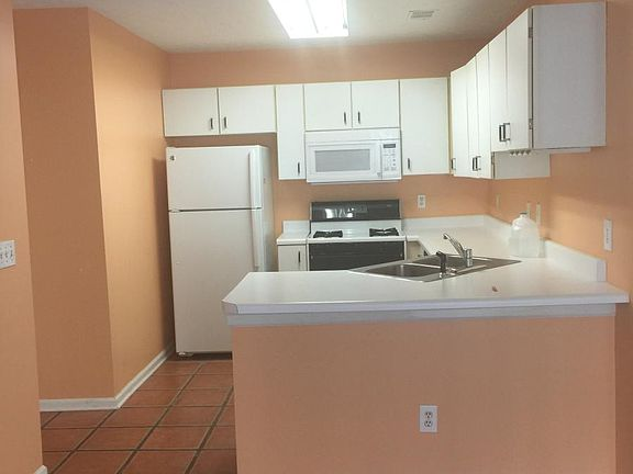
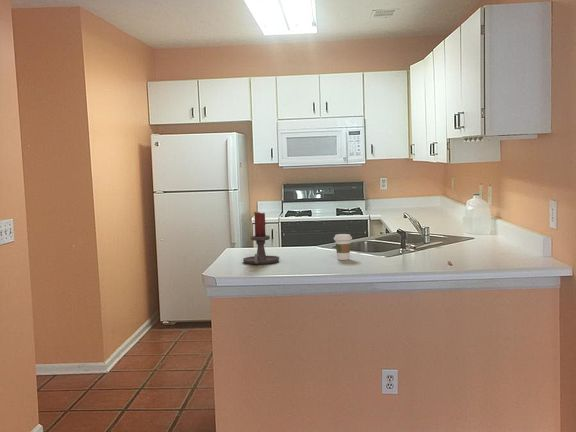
+ coffee cup (343, 246)
+ candle holder (259, 237)
